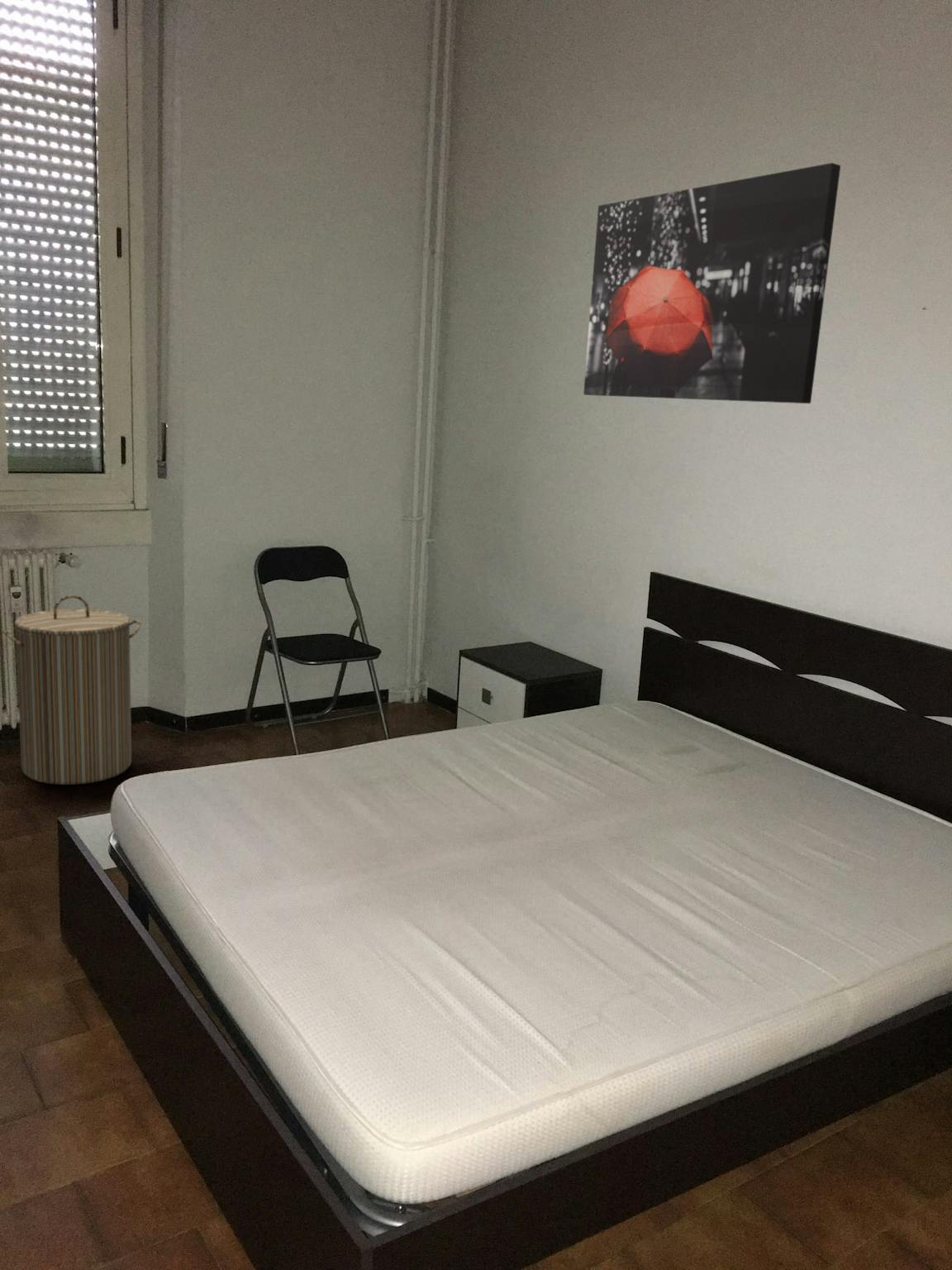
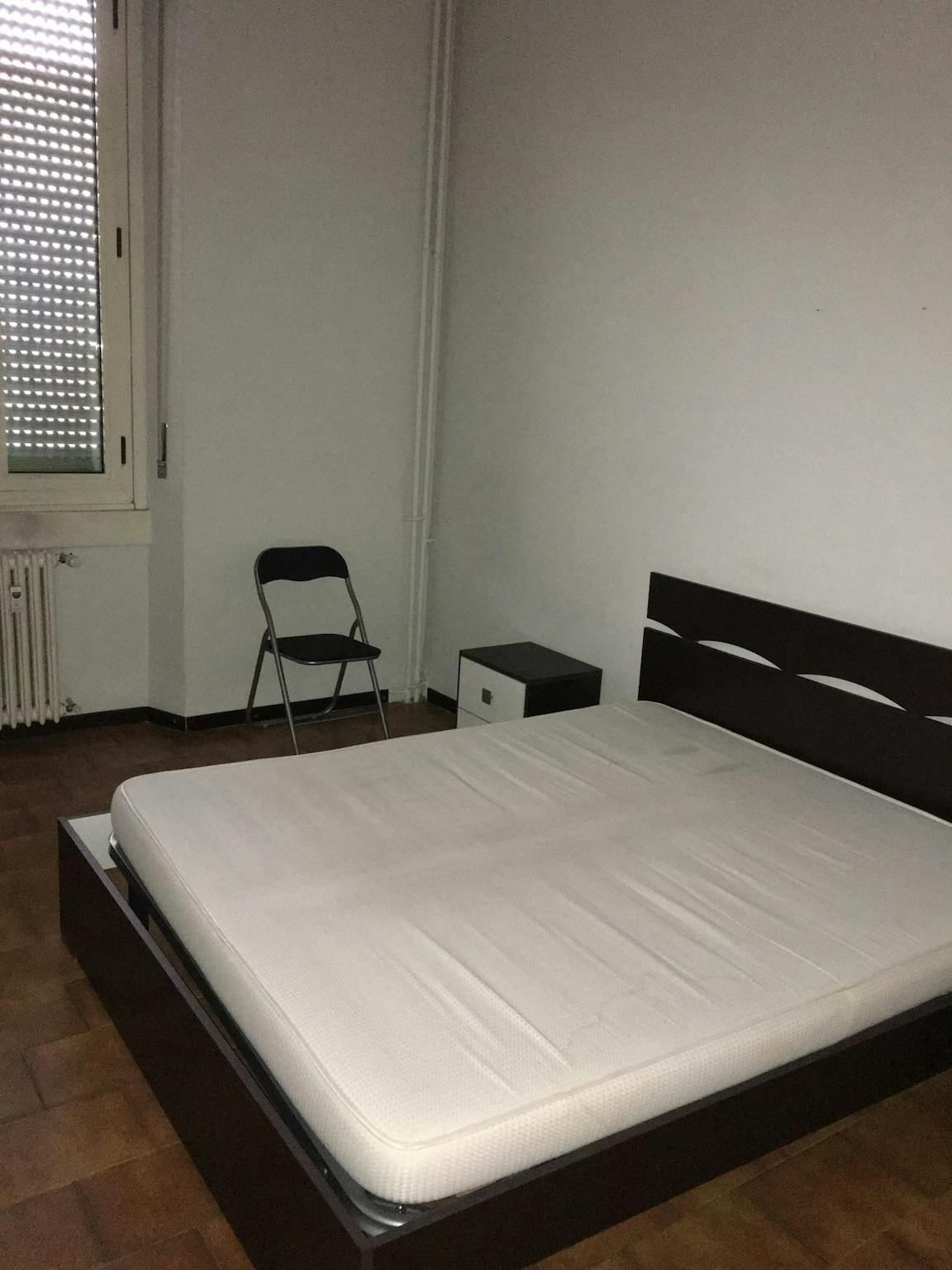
- laundry hamper (75, 682)
- wall art (694, 295)
